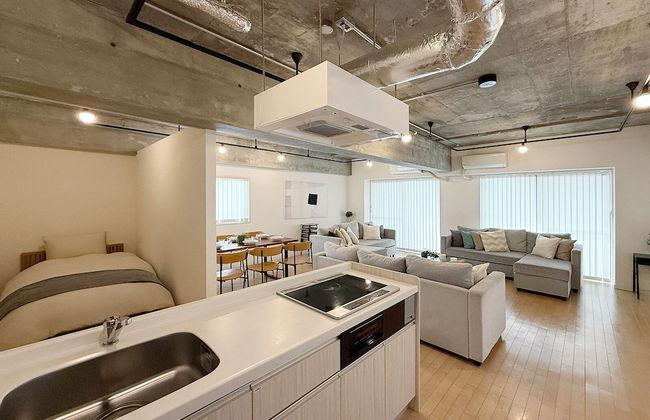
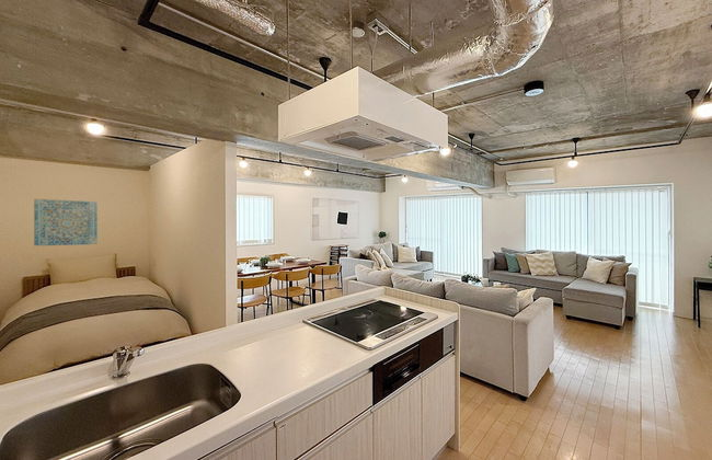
+ wall art (67, 222)
